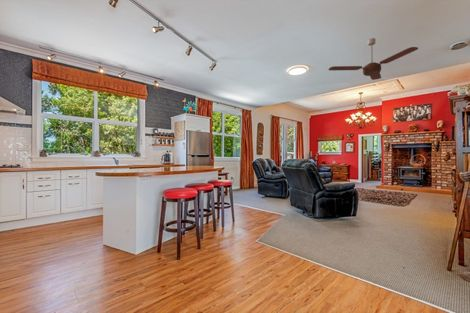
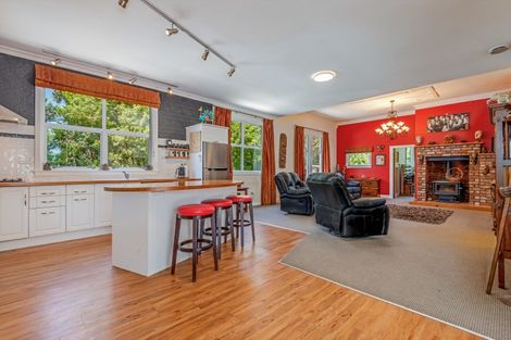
- ceiling fan (371, 59)
